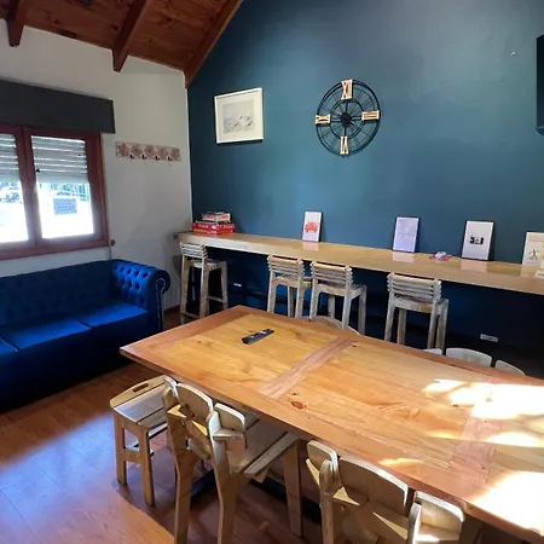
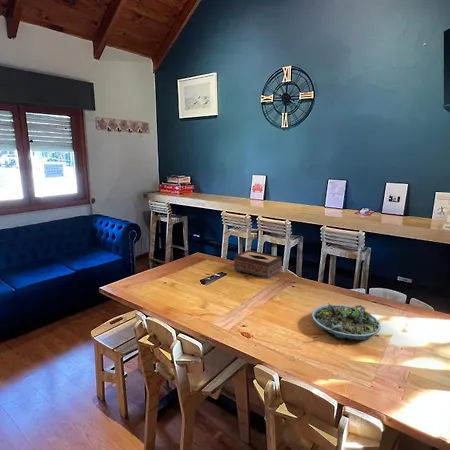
+ tissue box (257, 263)
+ succulent planter (345, 314)
